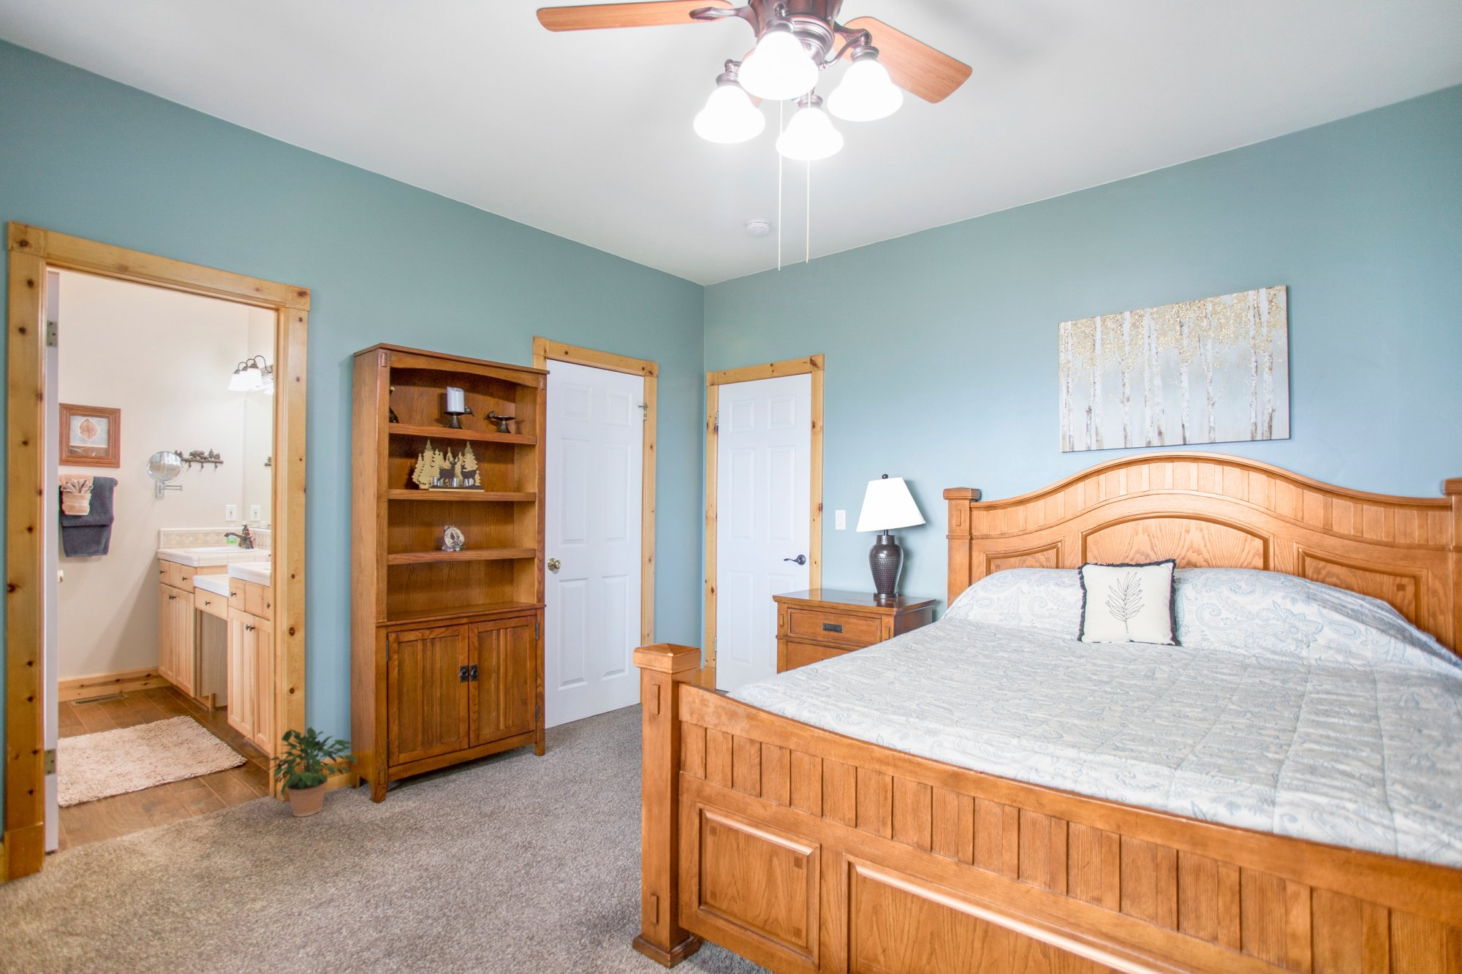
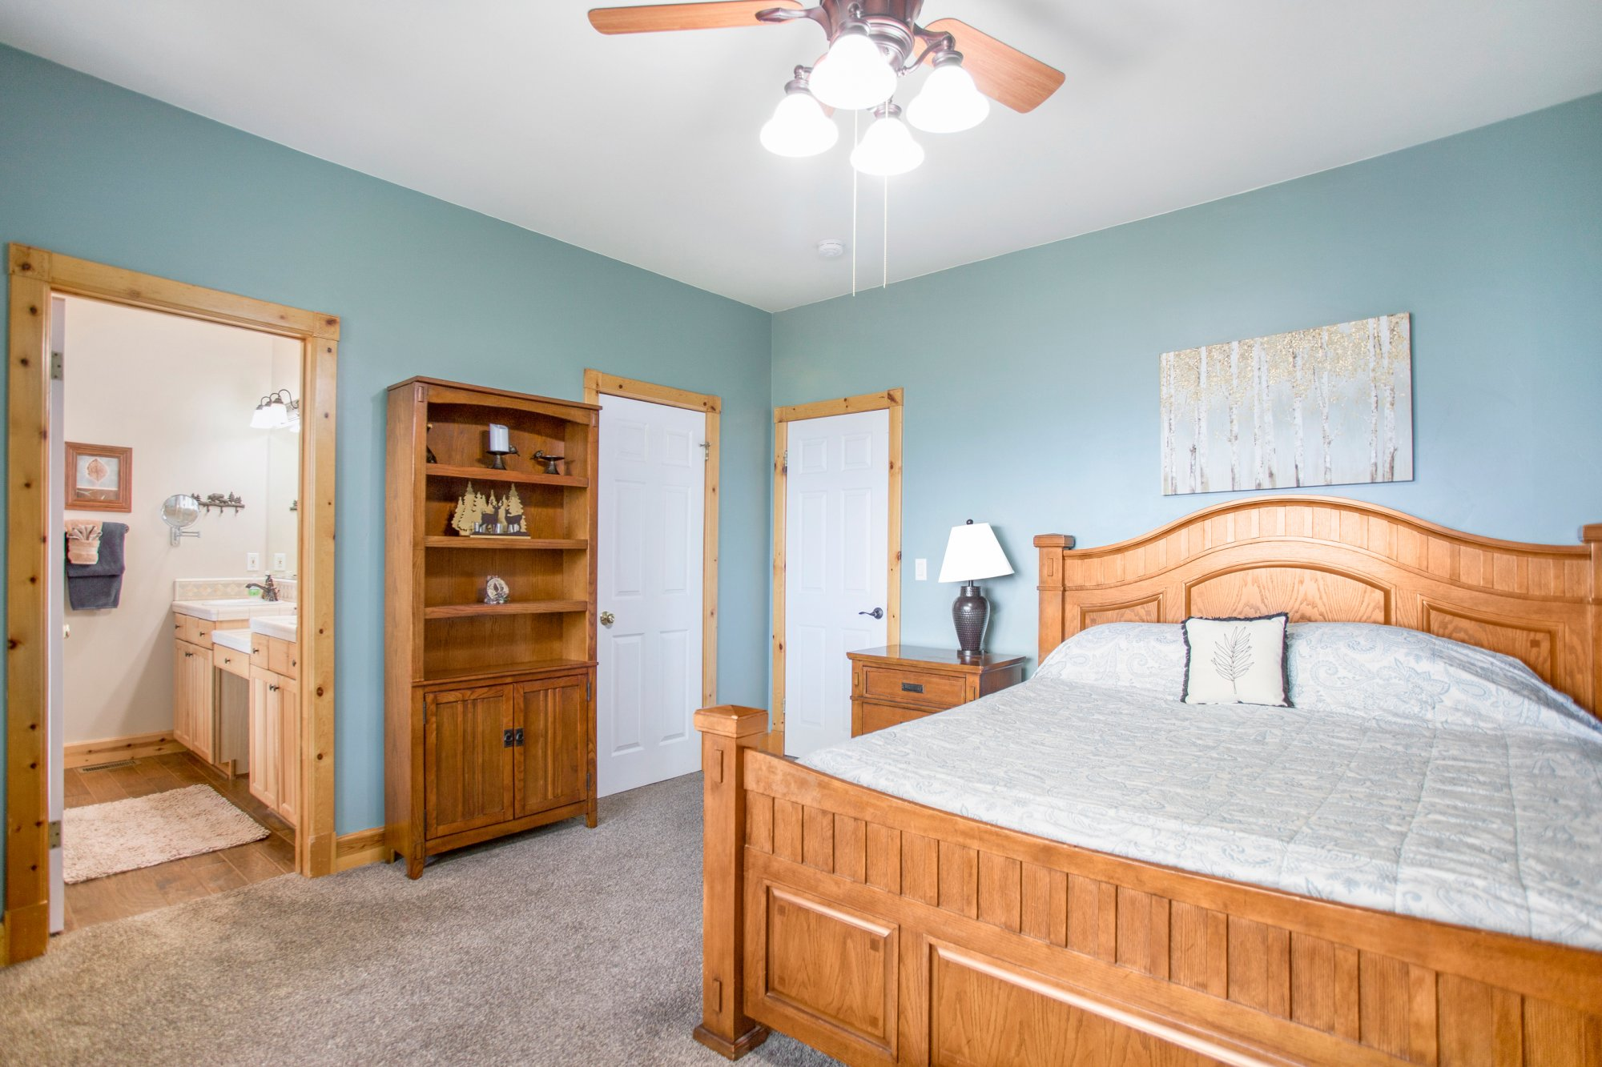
- potted plant (314, 765)
